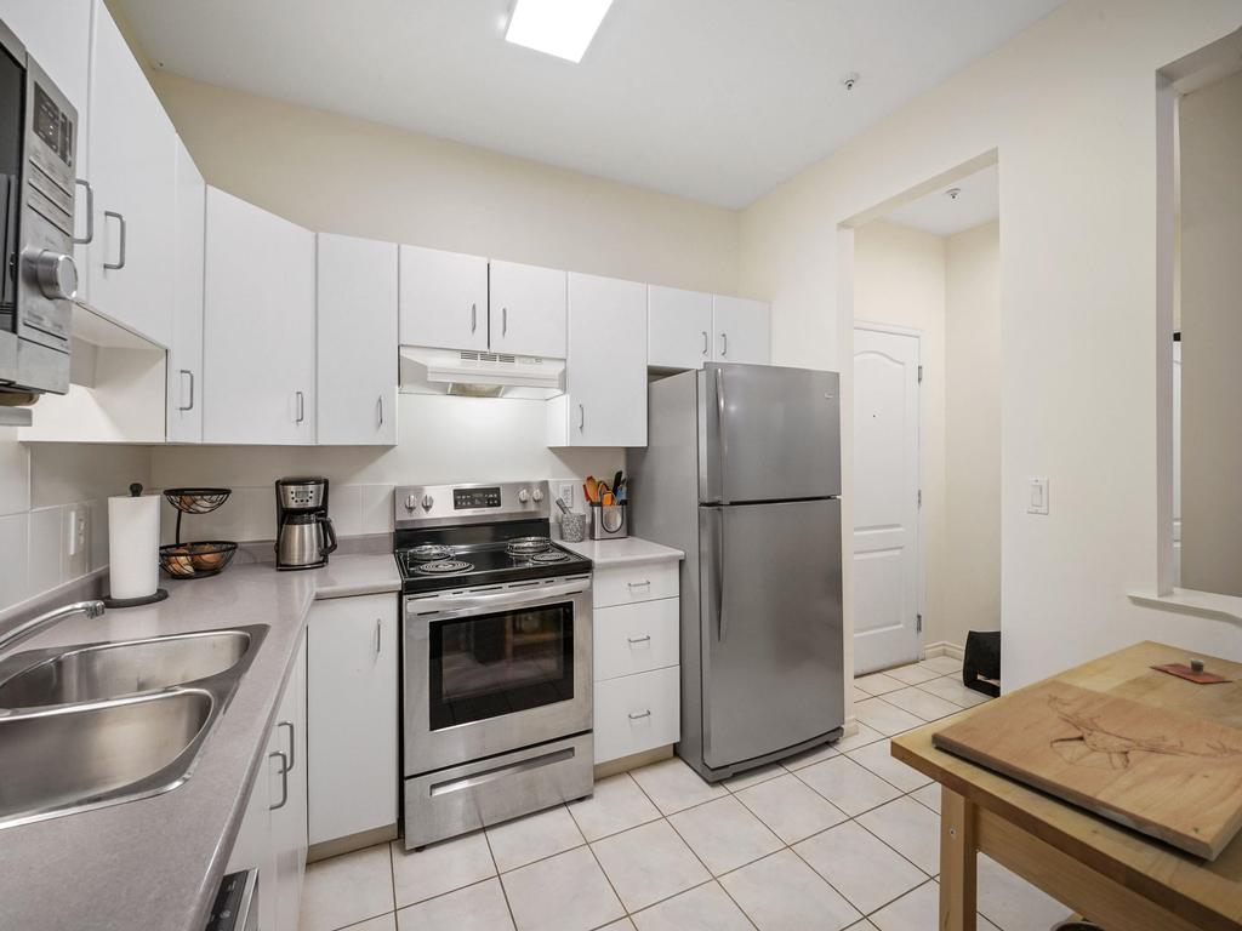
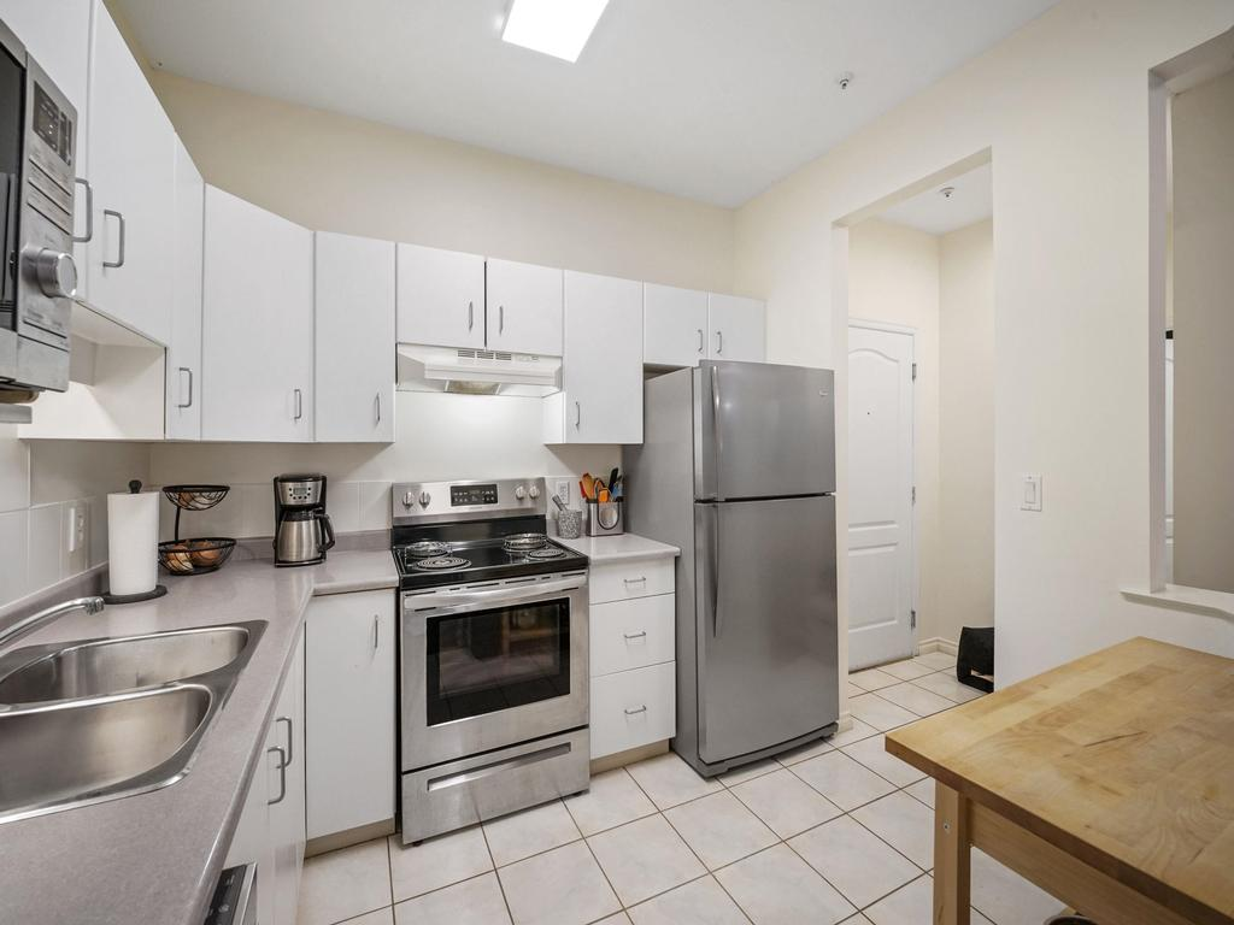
- cup (1189, 667)
- cutting board (1110, 743)
